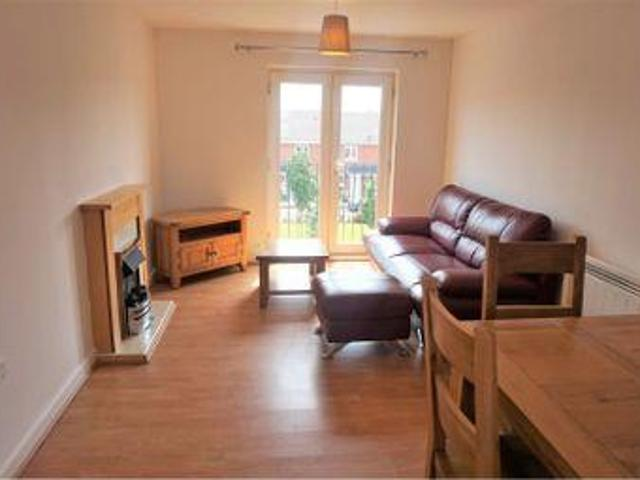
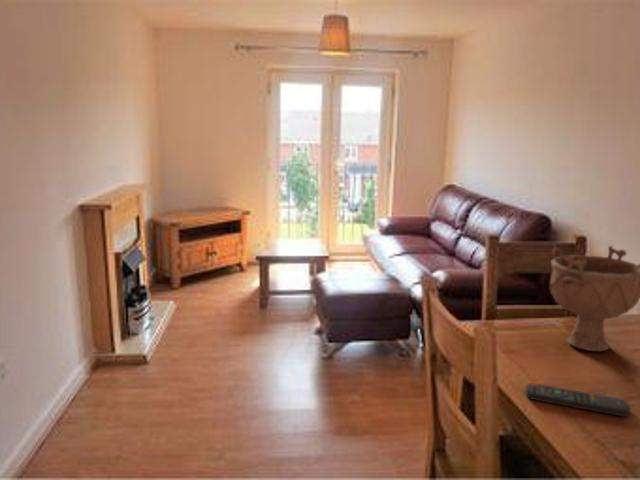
+ remote control (575, 398)
+ decorative bowl (591, 298)
